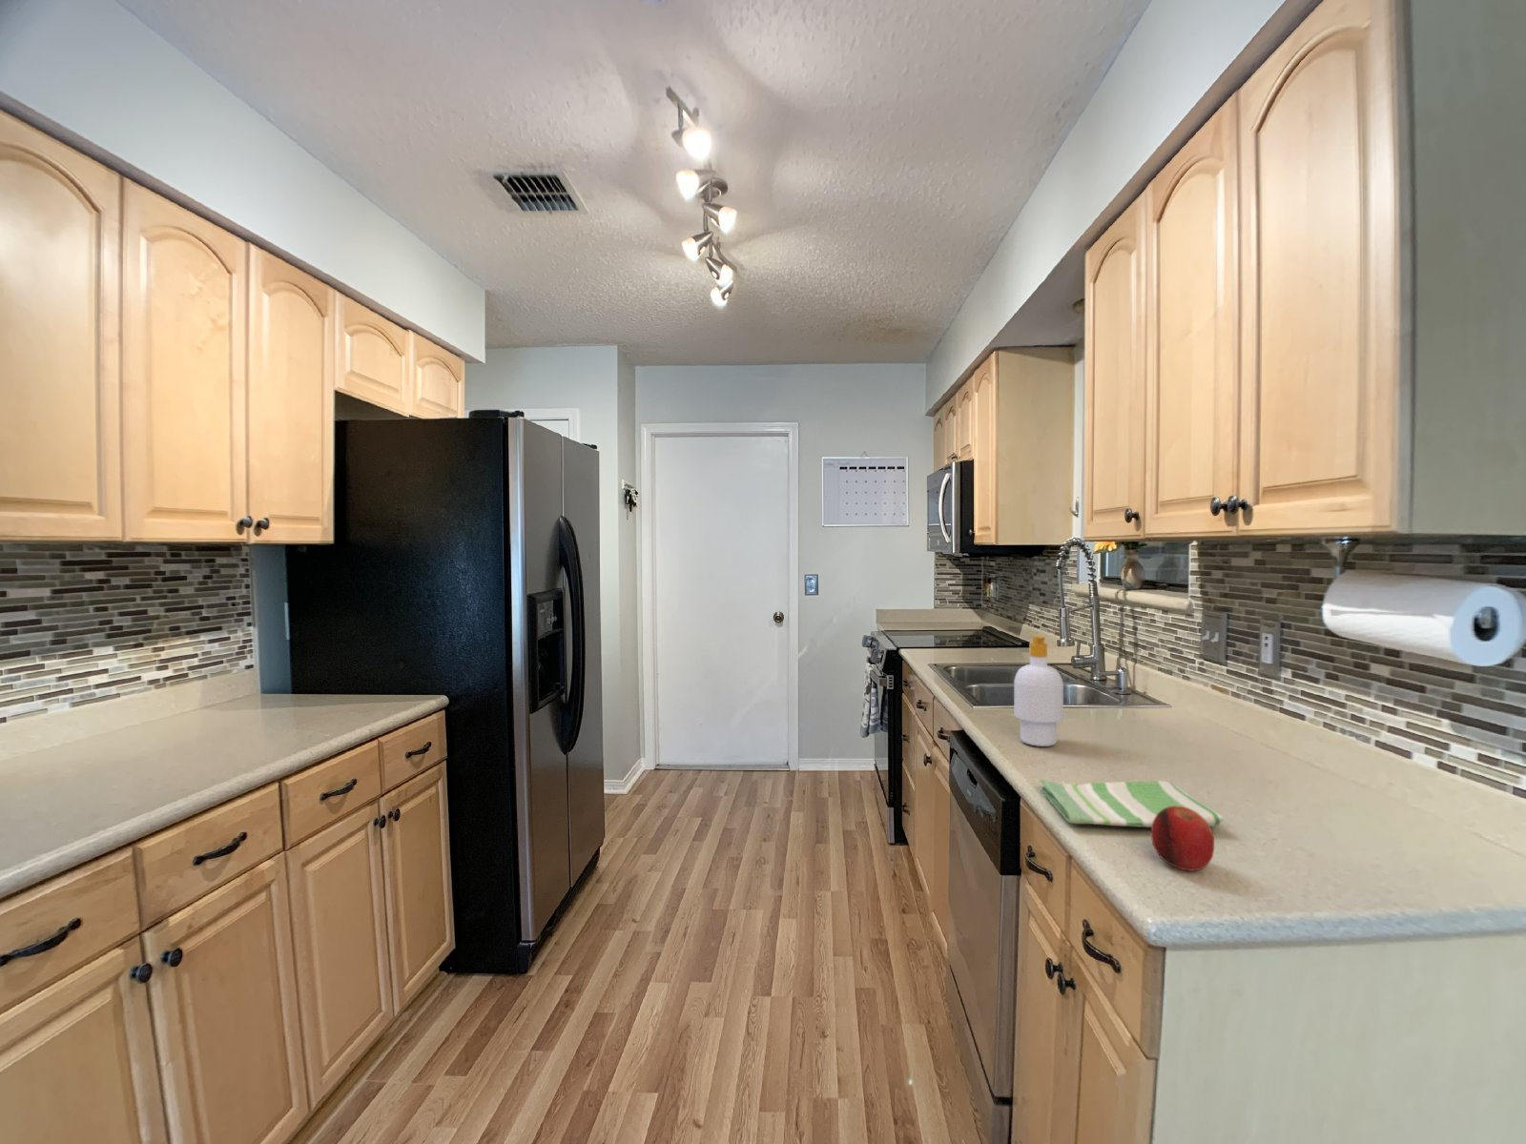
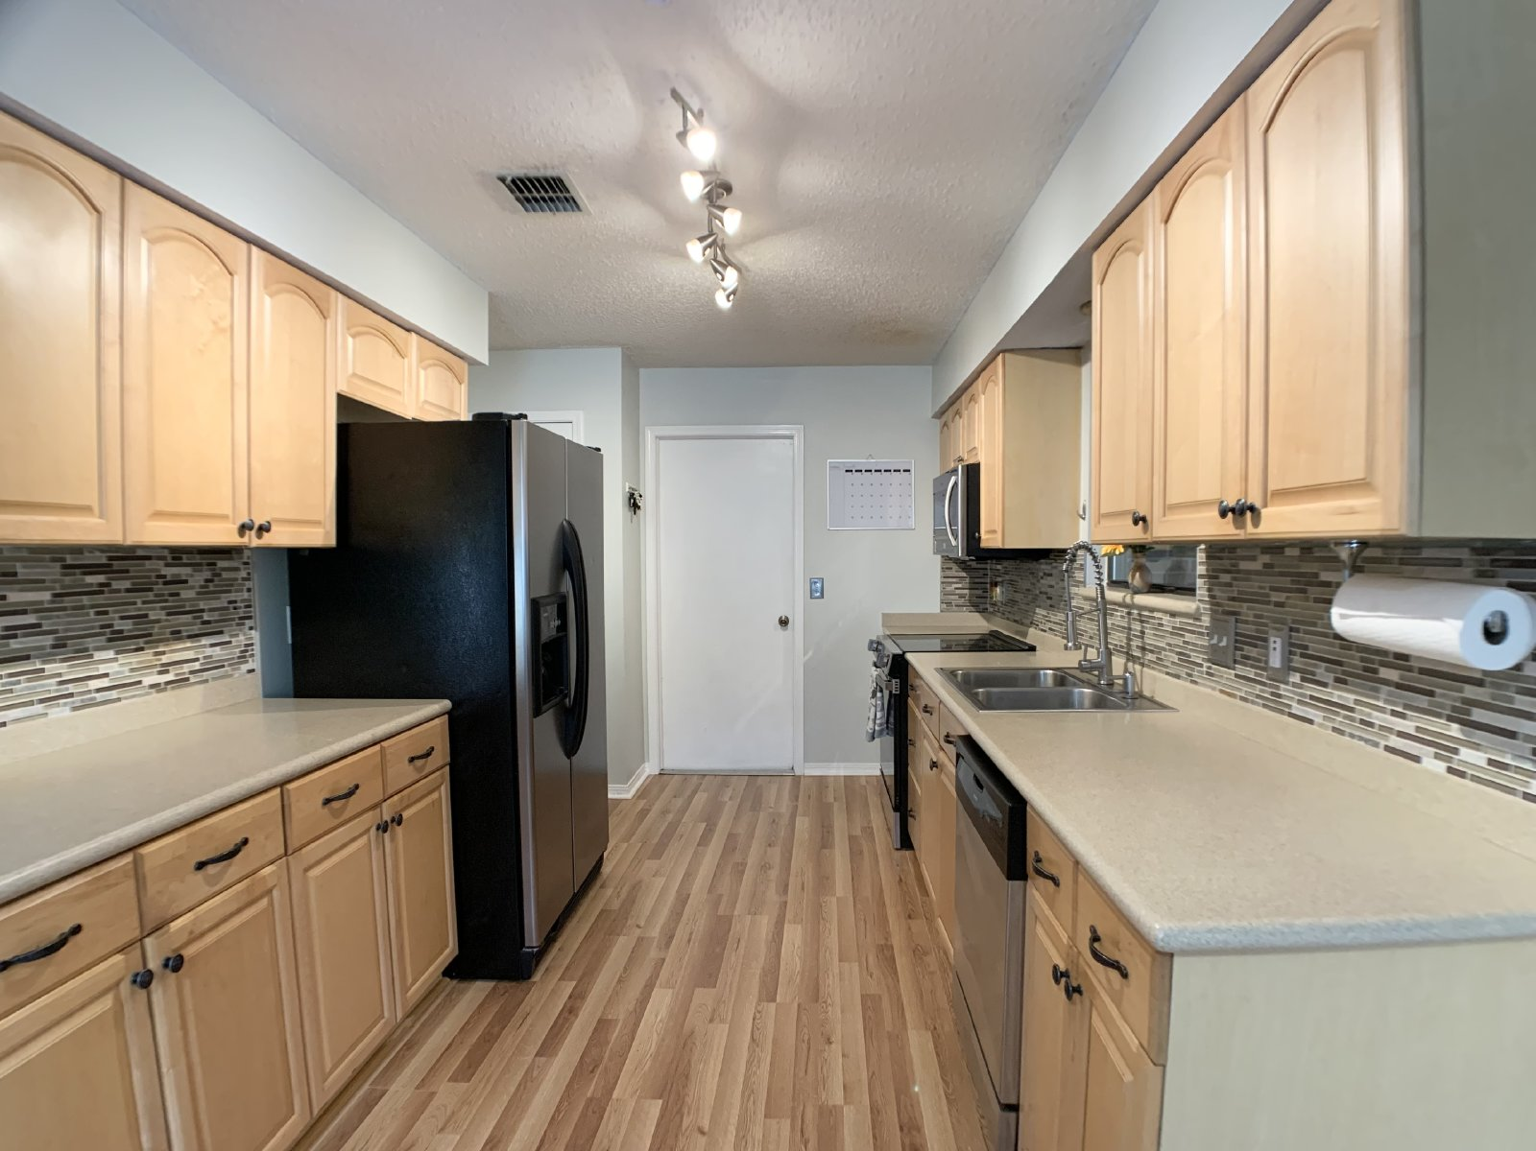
- fruit (1181, 836)
- soap bottle (1038, 690)
- dish towel (1123, 800)
